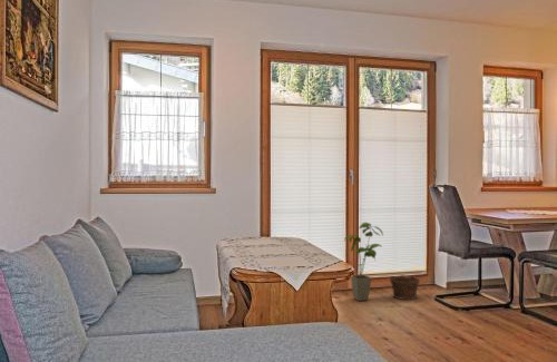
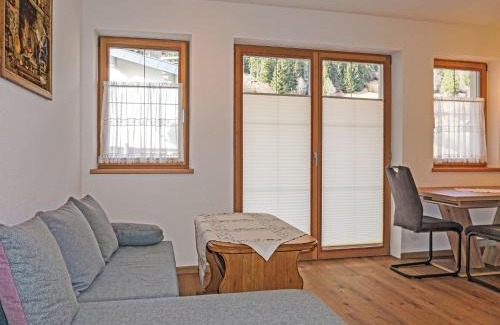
- house plant (364, 261)
- clay pot (404, 283)
